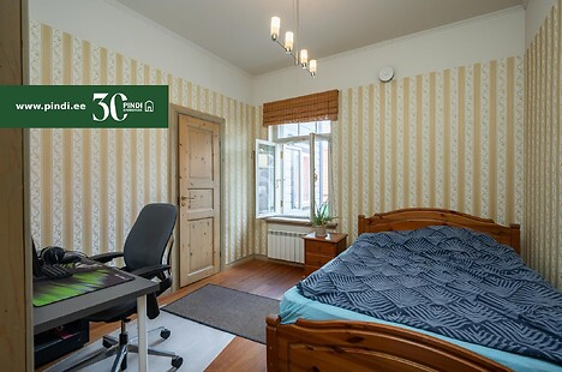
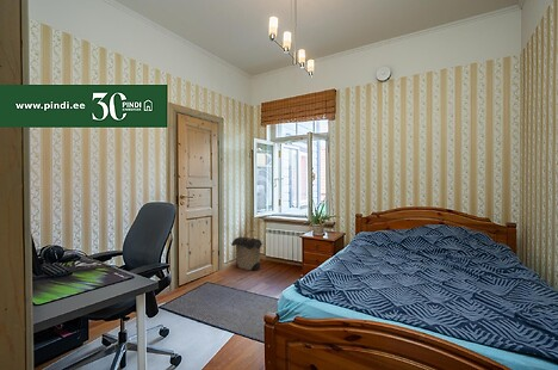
+ laundry hamper (247, 248)
